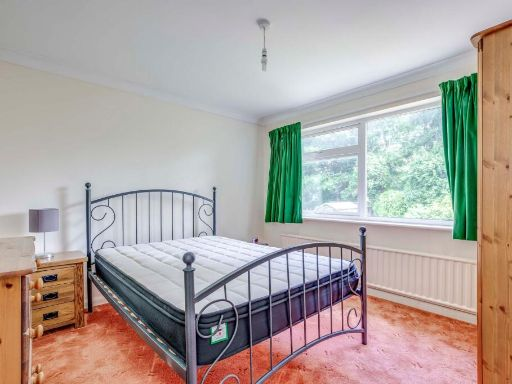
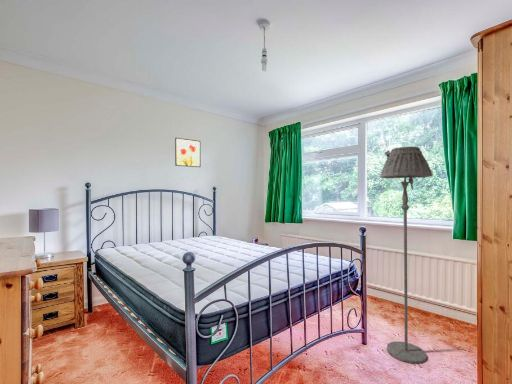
+ wall art (187, 153)
+ floor lamp (405, 250)
